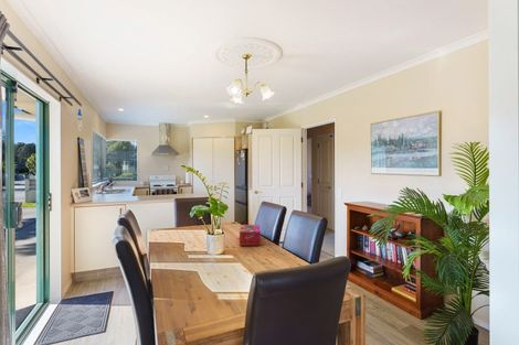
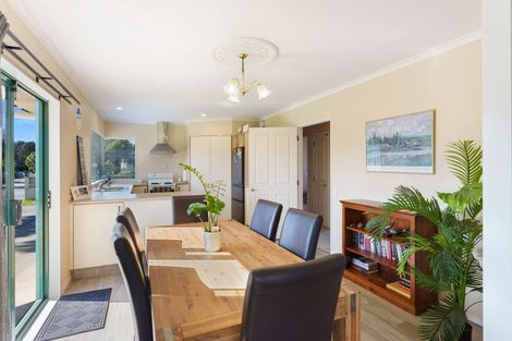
- tissue box (250, 234)
